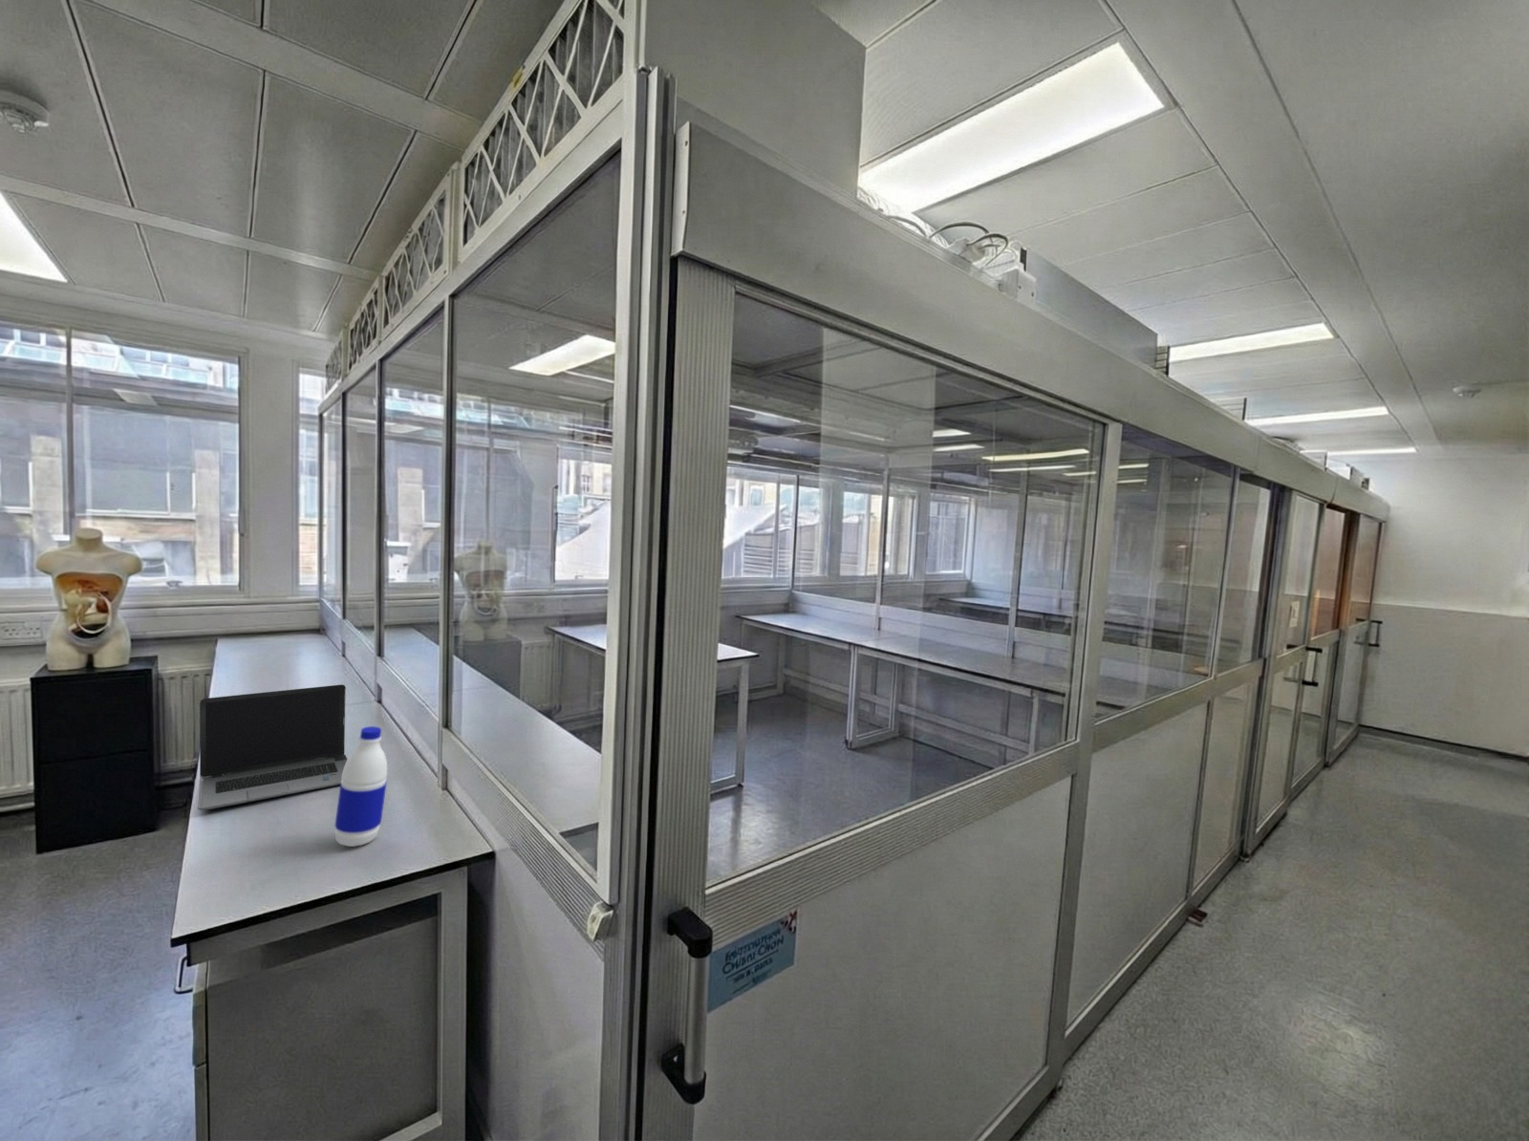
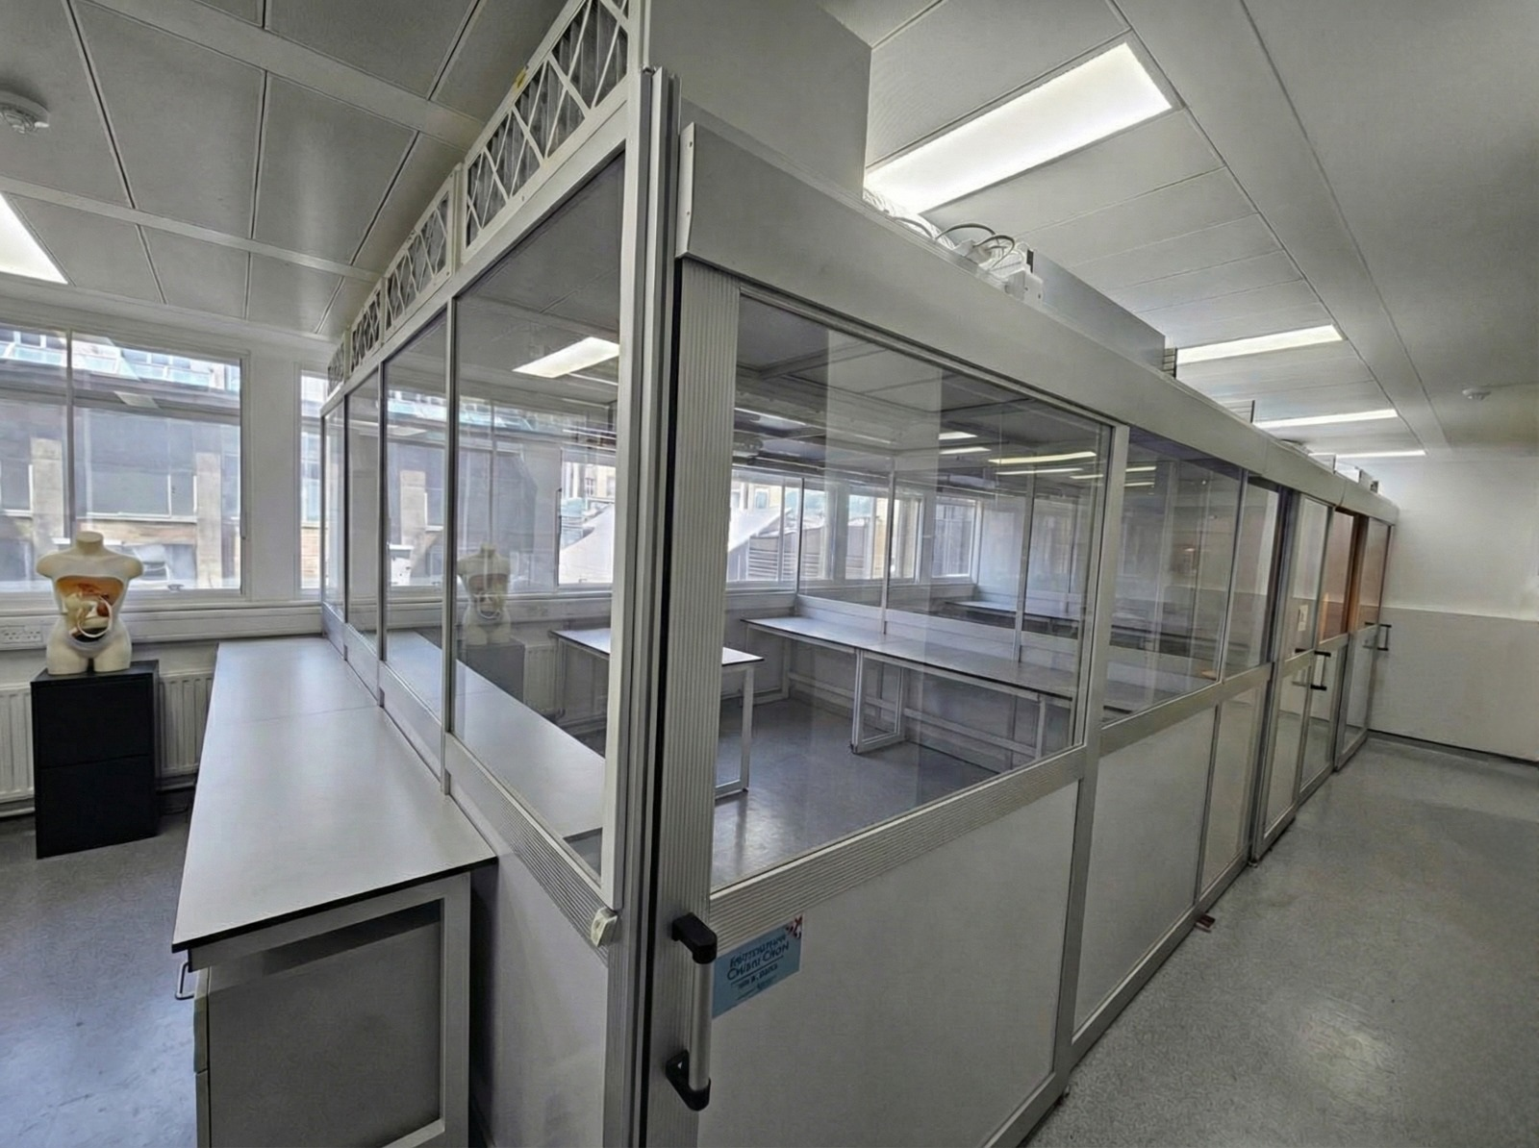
- water bottle (361, 785)
- laptop computer (279, 742)
